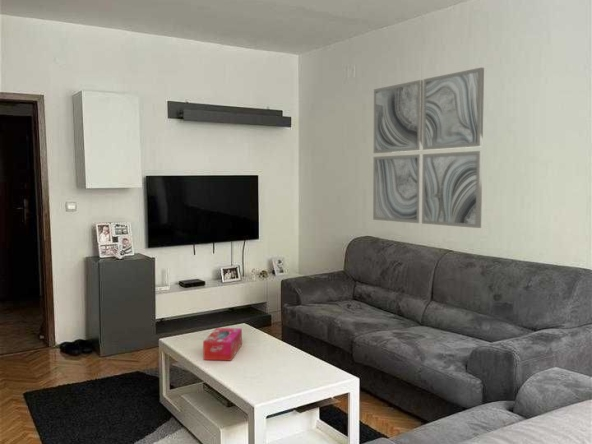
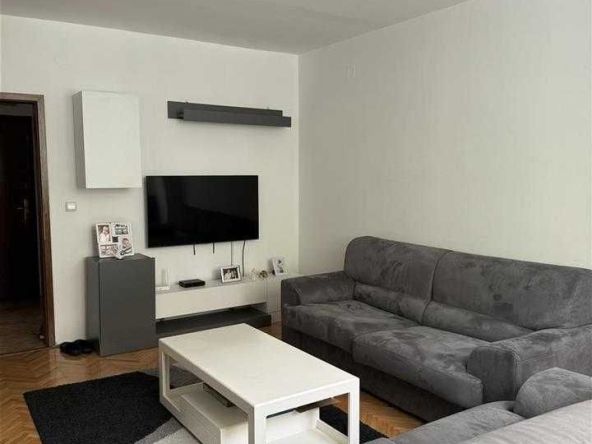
- wall art (421, 154)
- tissue box (223, 343)
